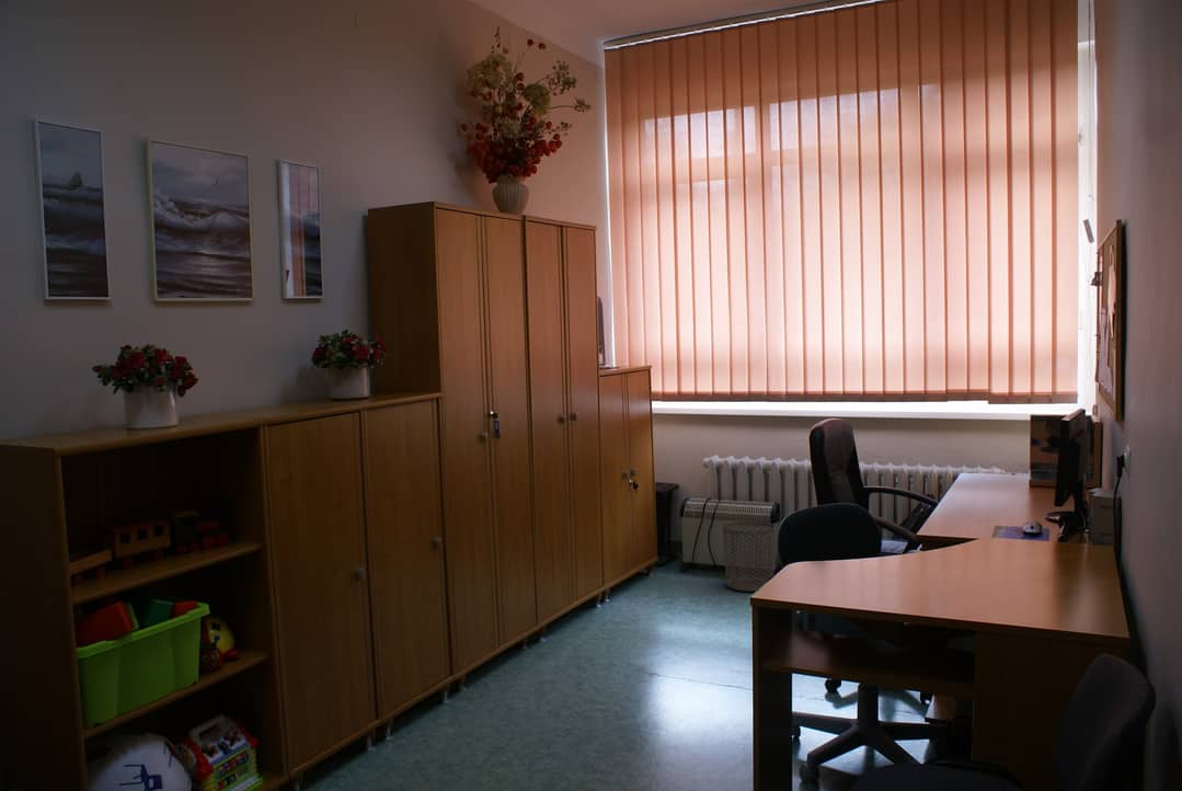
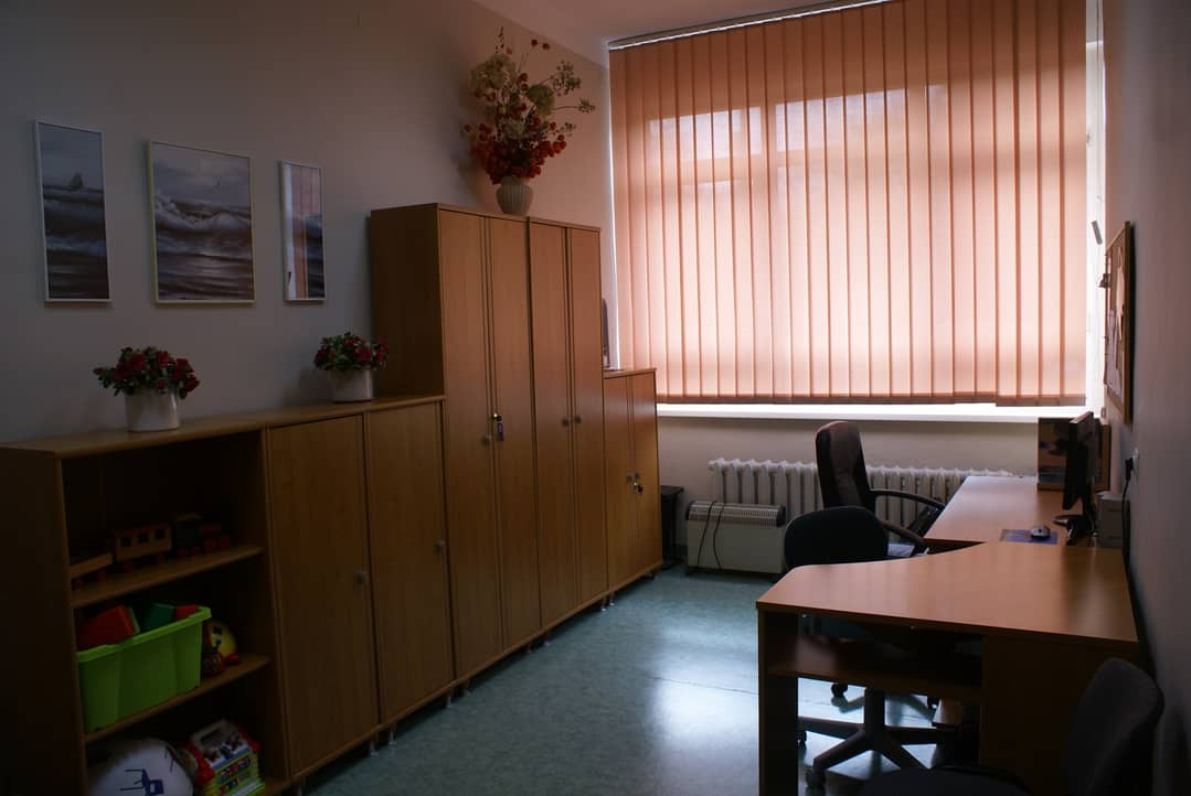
- waste bin (749, 555)
